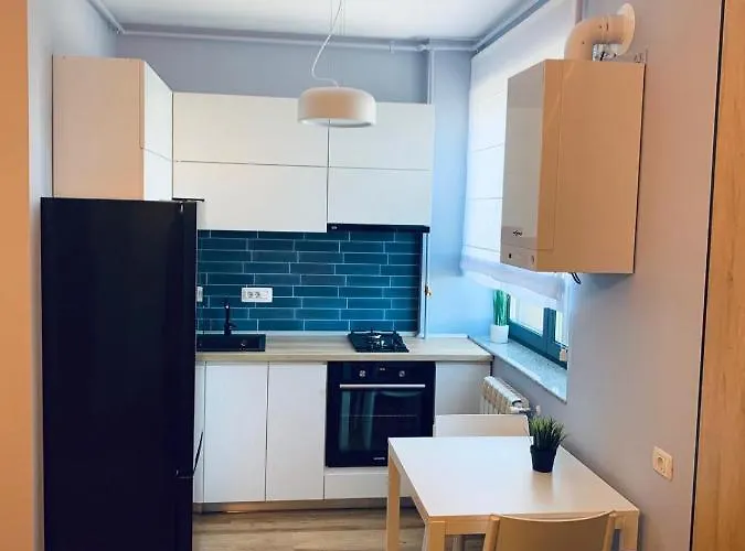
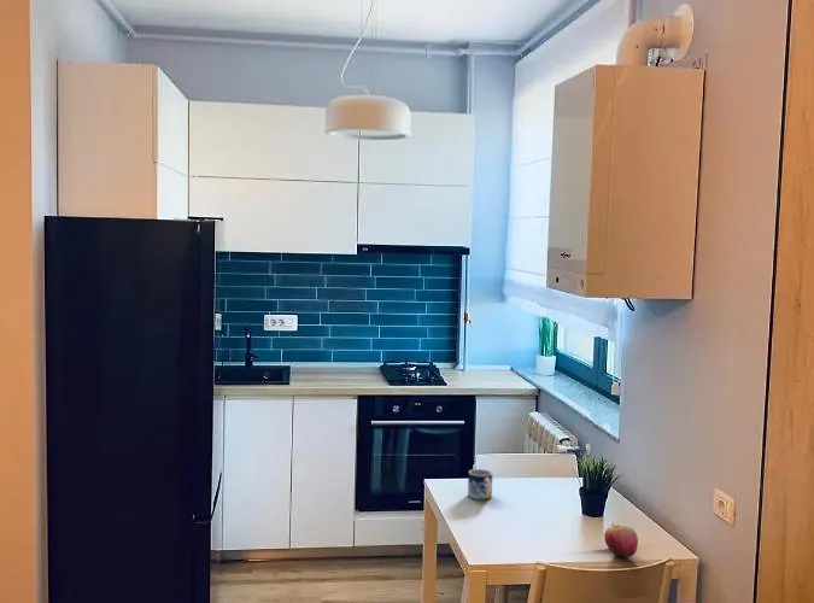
+ apple (621, 539)
+ mug (481, 485)
